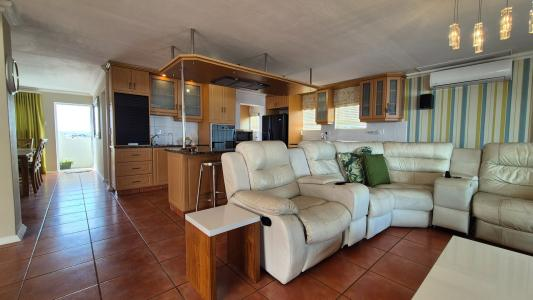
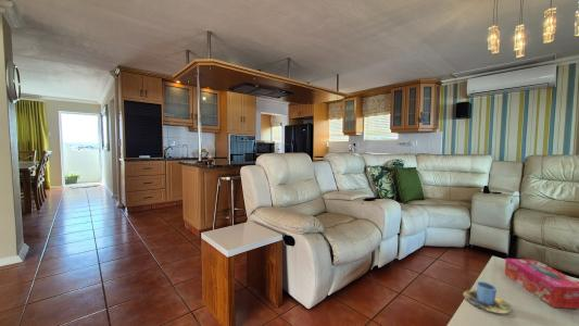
+ cup (486, 292)
+ tissue box (543, 280)
